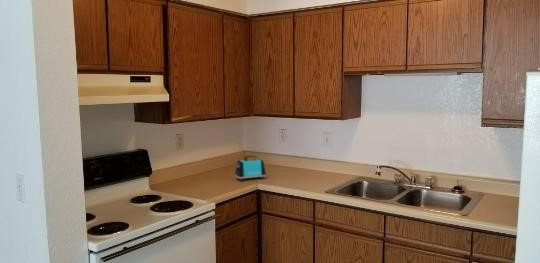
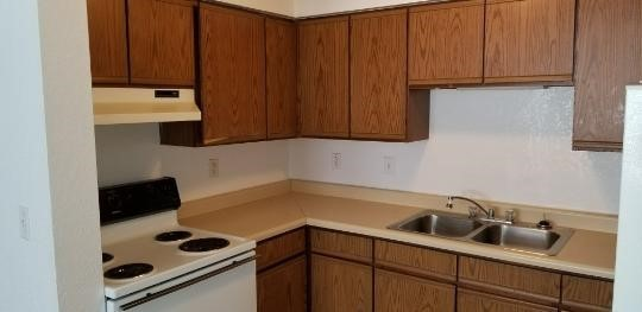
- toaster (250, 167)
